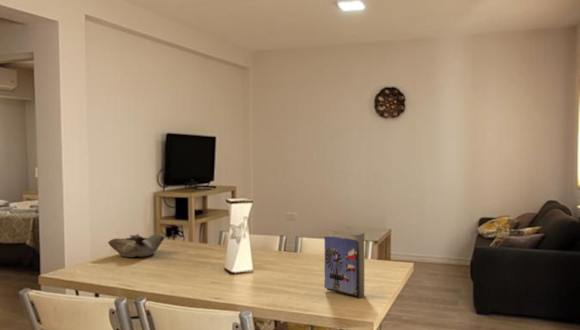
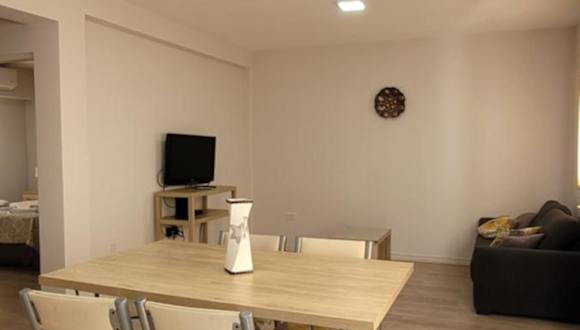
- greeting card (341, 263)
- bowl (136, 245)
